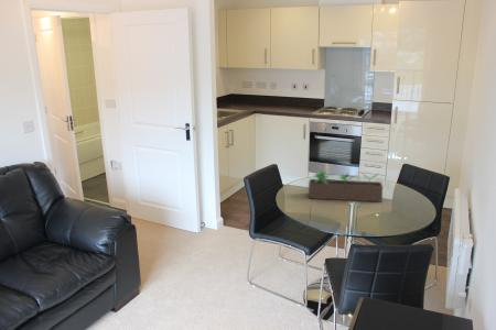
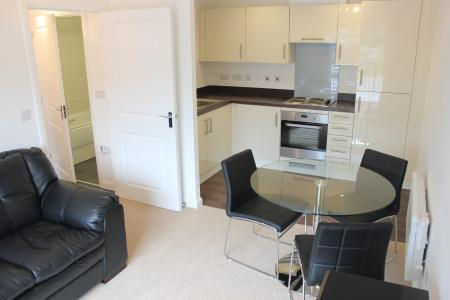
- succulent planter (345, 184)
